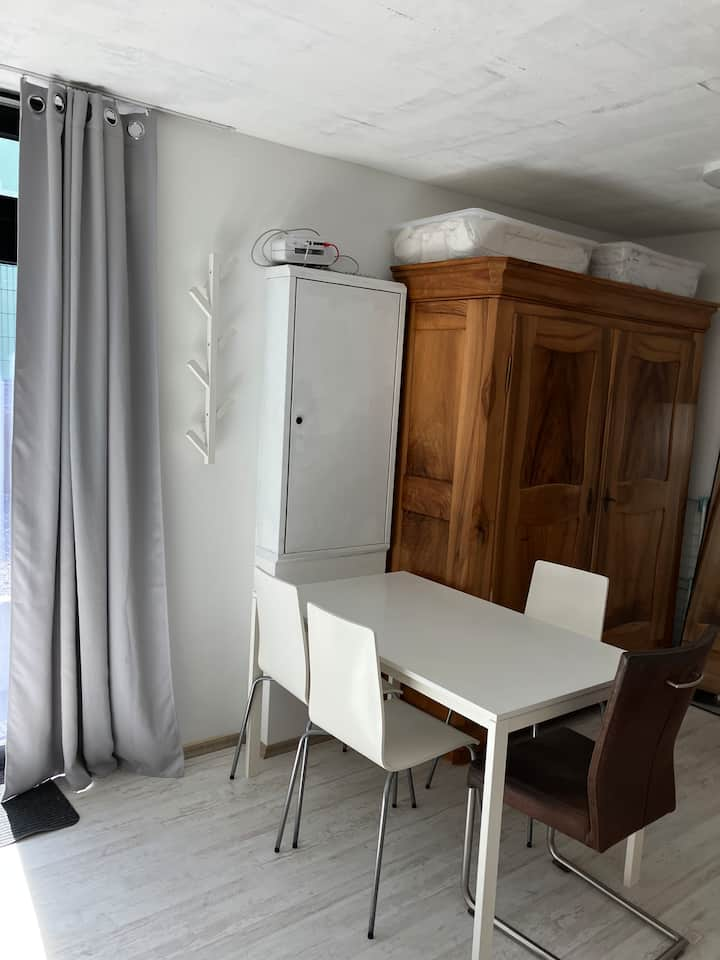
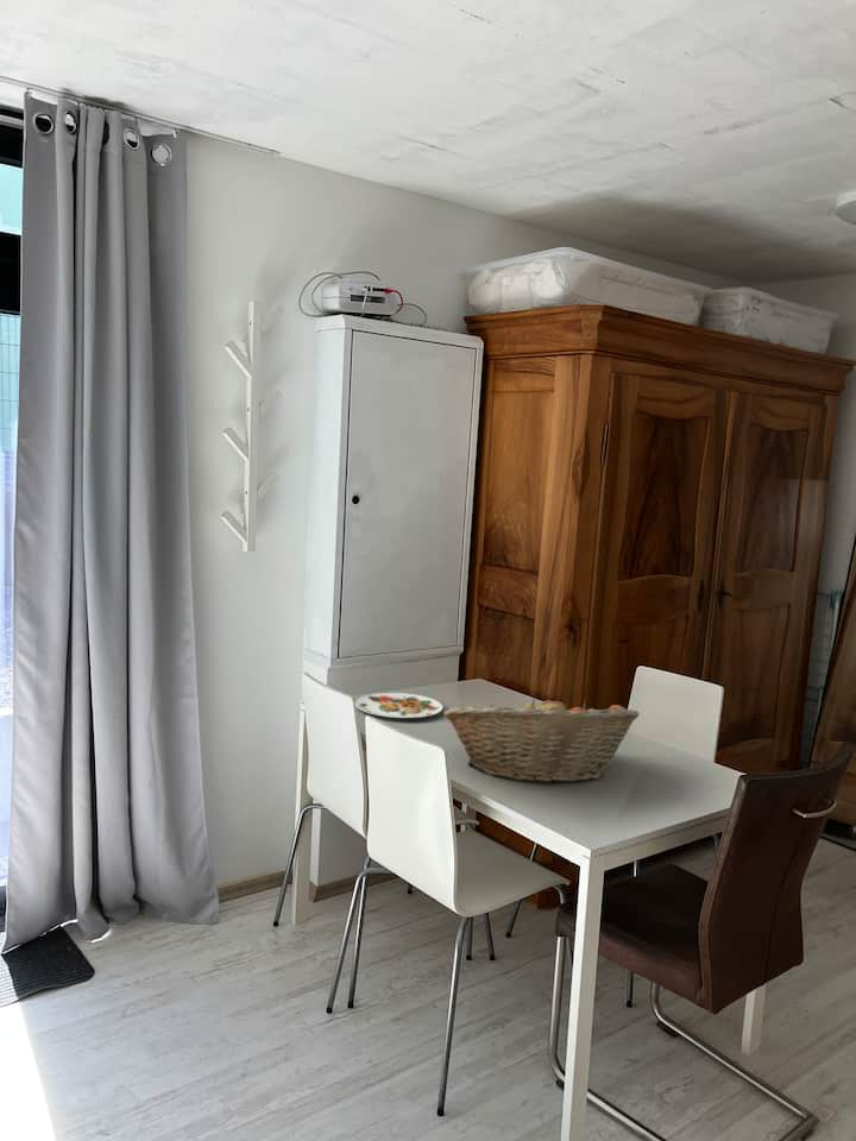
+ fruit basket (540, 729)
+ plate (398, 706)
